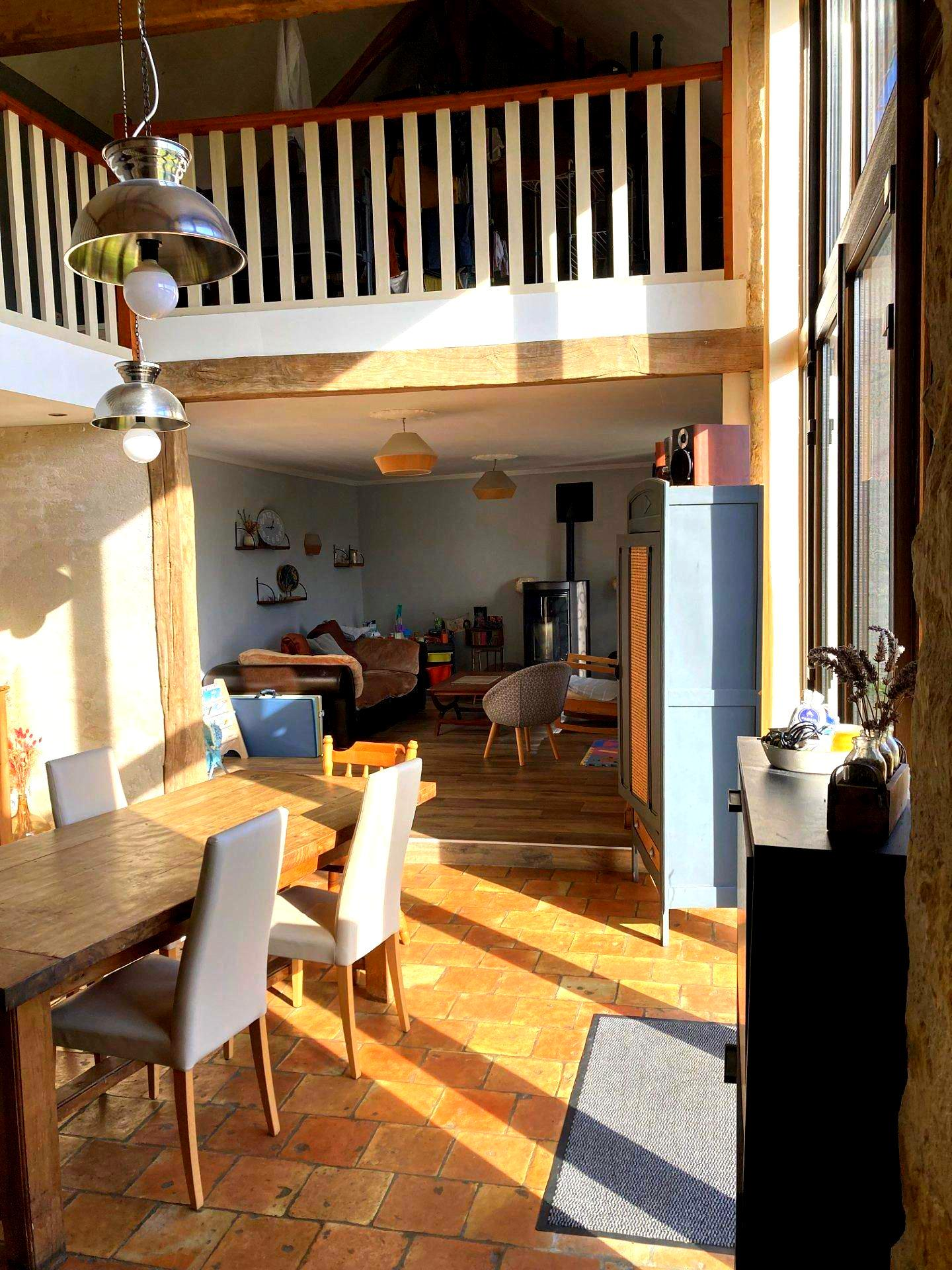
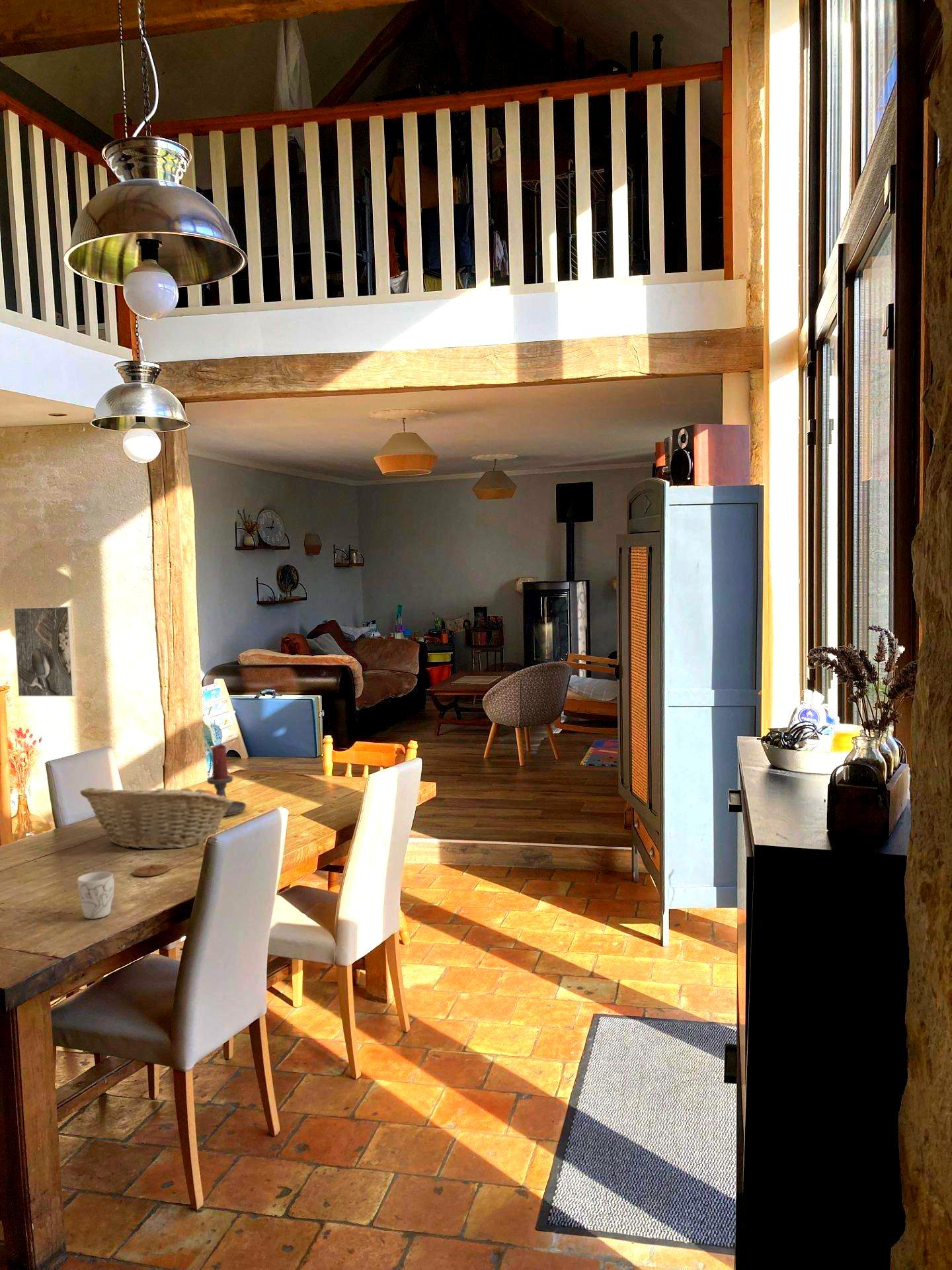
+ fruit basket (158, 808)
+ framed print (44, 652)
+ mug (99, 894)
+ coaster (151, 870)
+ candle holder (214, 779)
